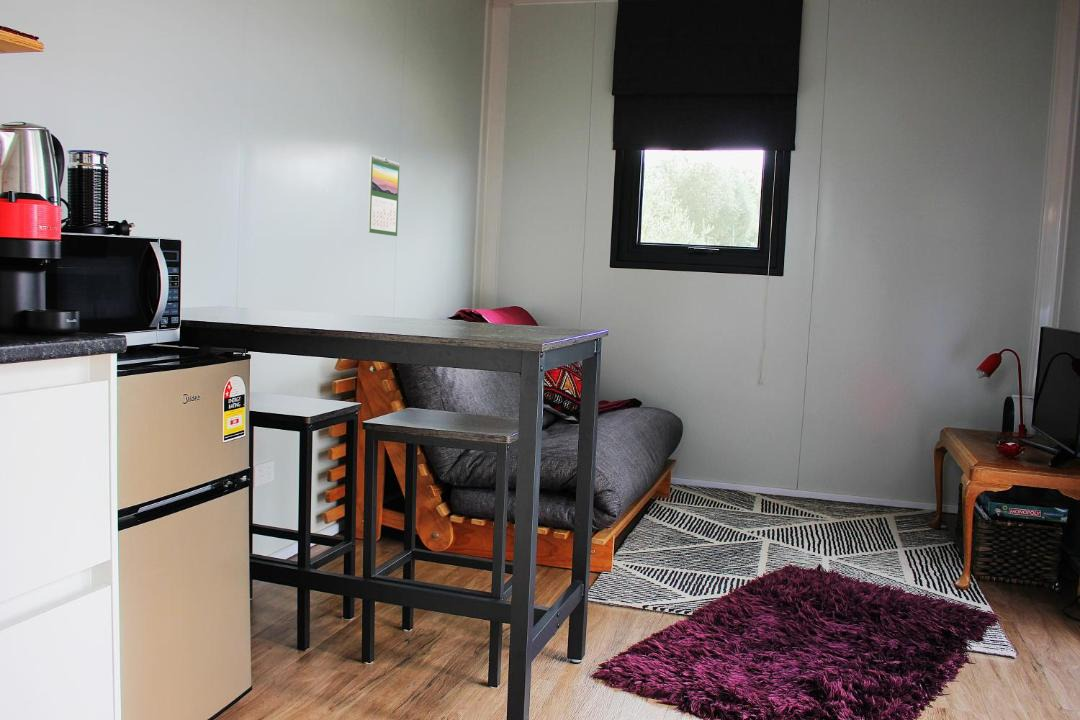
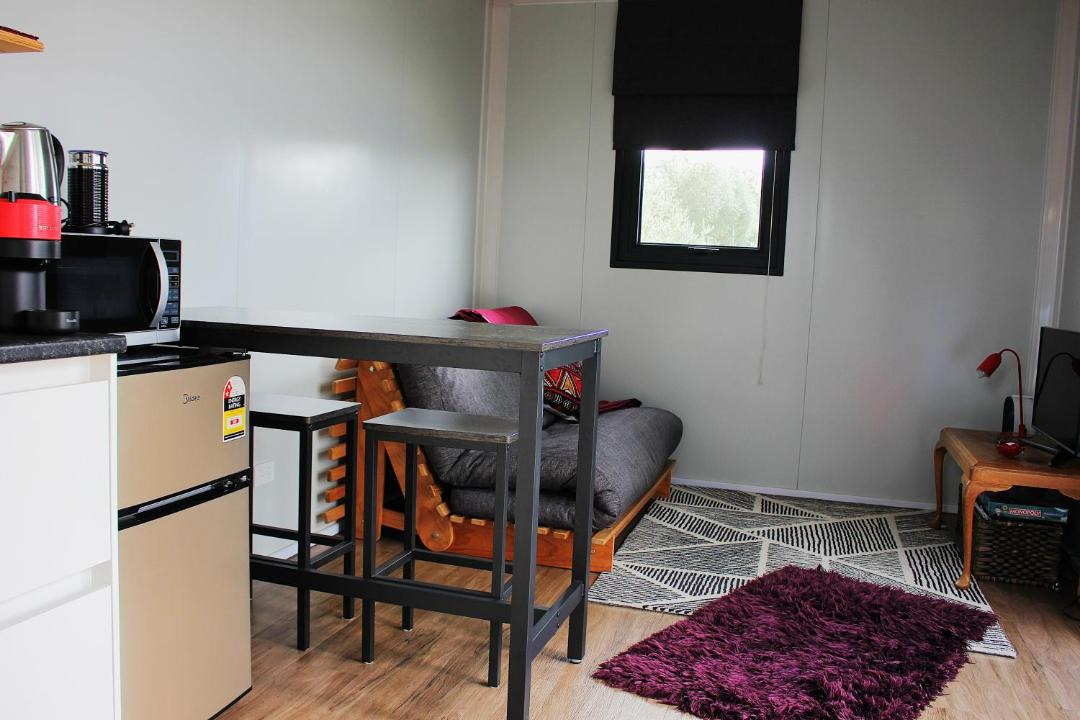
- calendar (384, 196)
